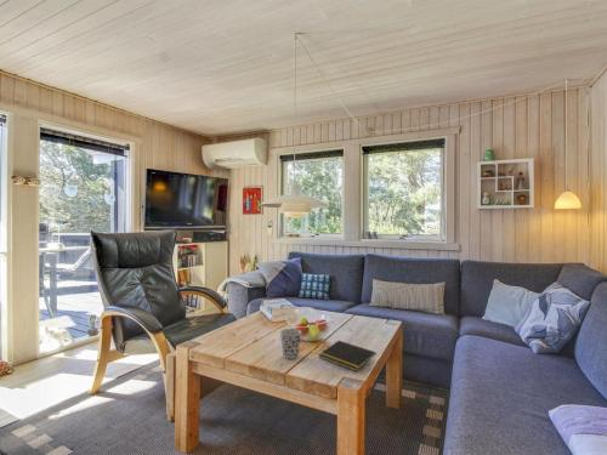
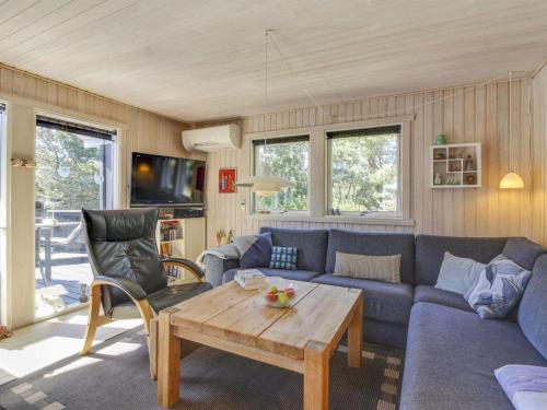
- notepad (346, 354)
- cup (290, 343)
